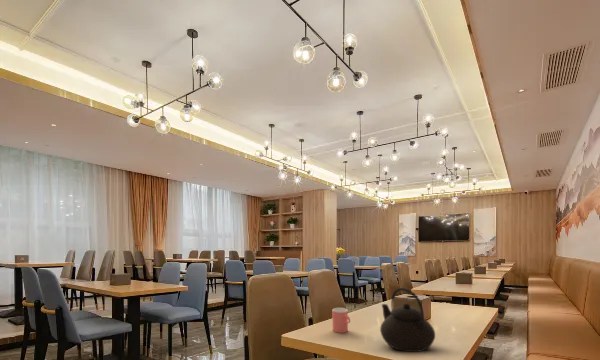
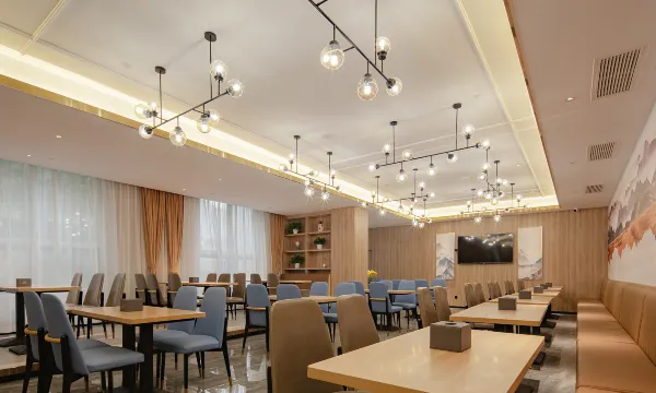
- cup (342, 320)
- teapot (402, 315)
